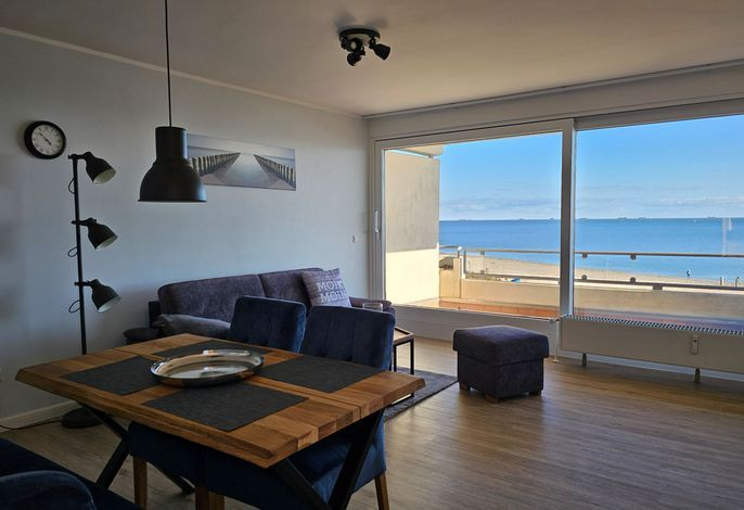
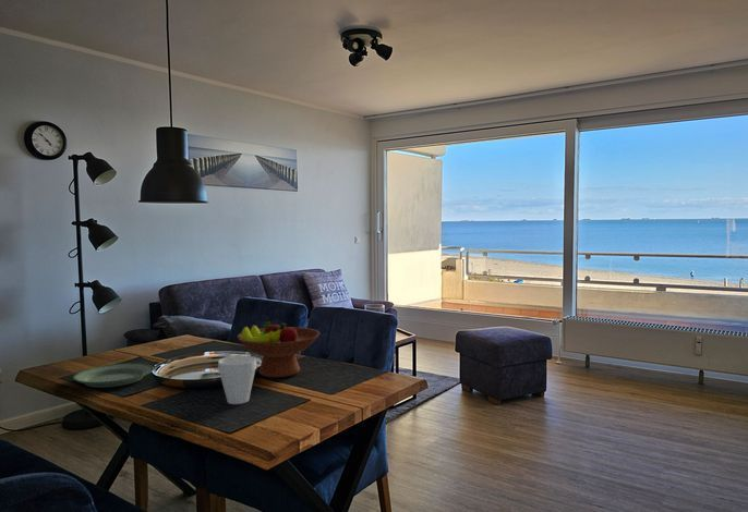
+ plate (114, 376)
+ fruit bowl (279, 345)
+ cup (238, 380)
